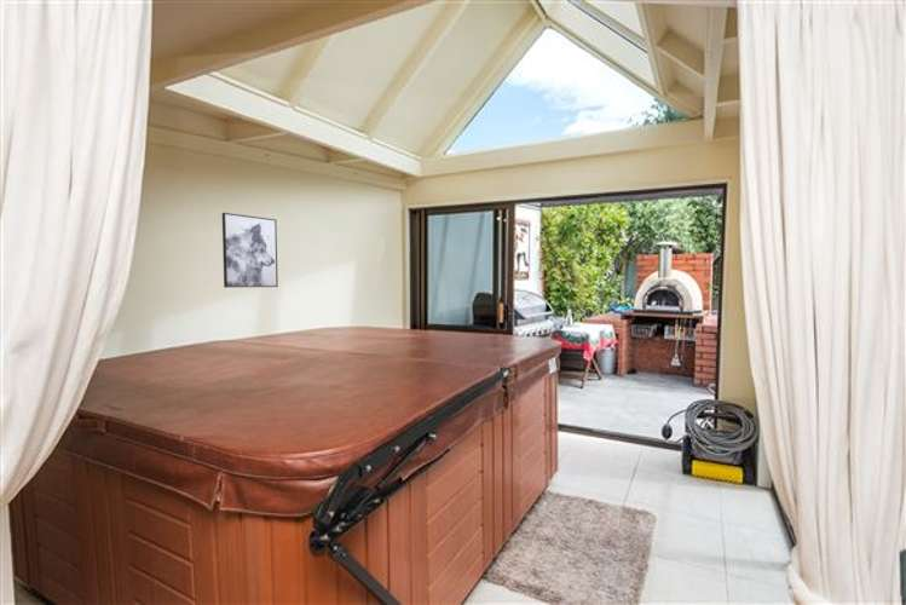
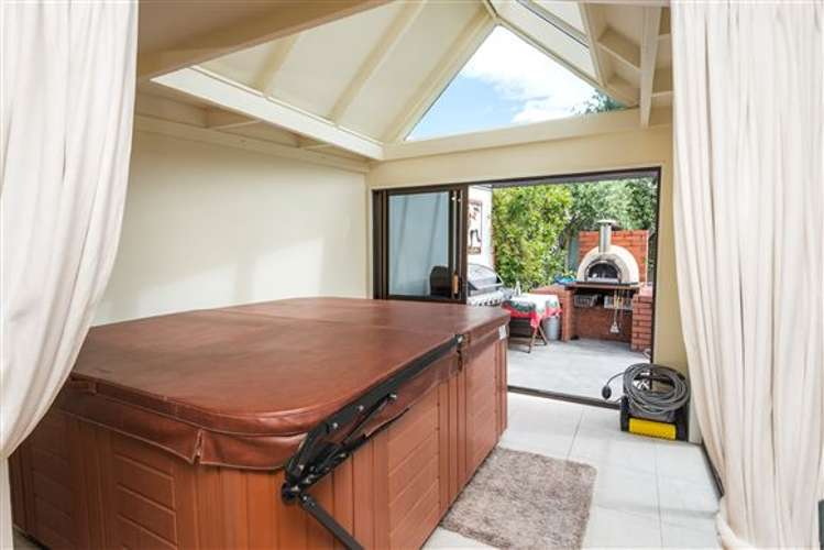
- wall art (250, 252)
